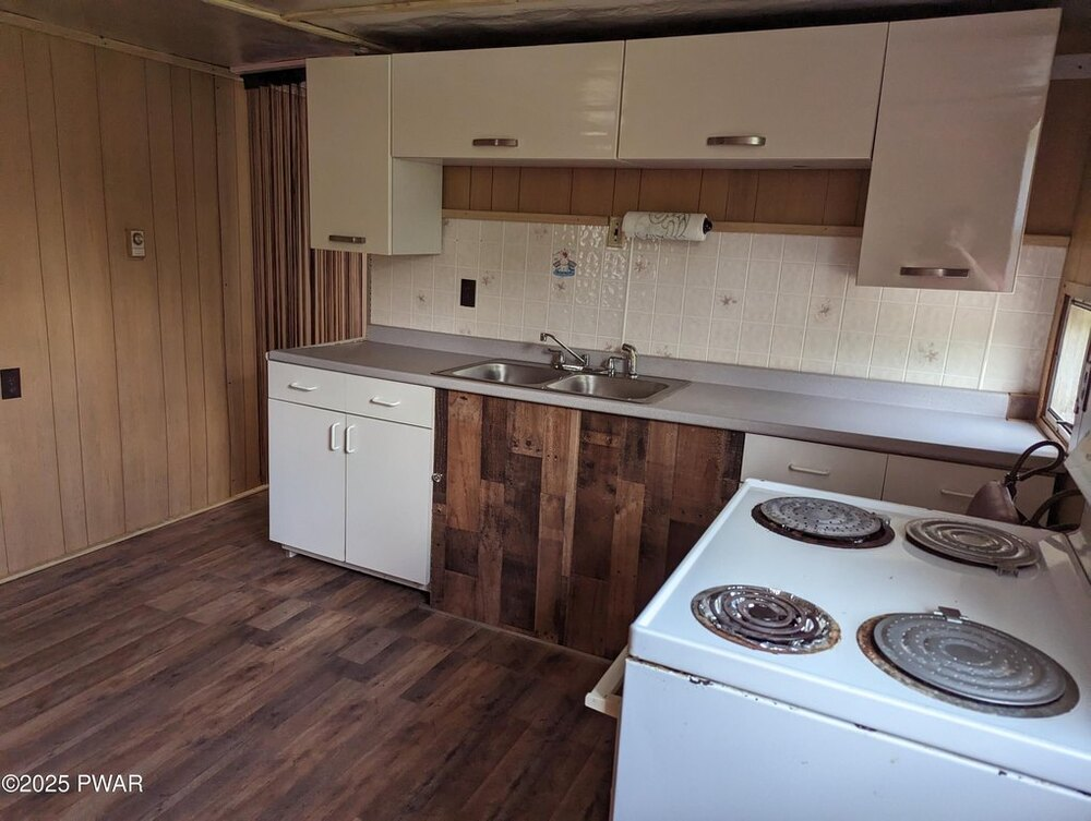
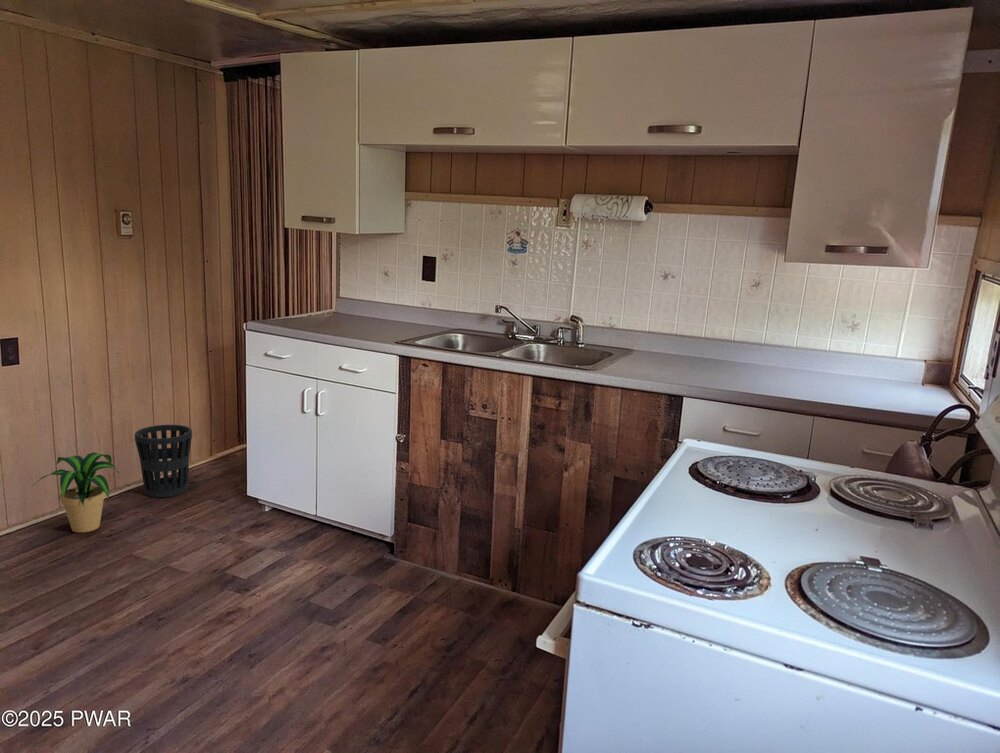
+ wastebasket (165, 460)
+ potted plant (83, 493)
